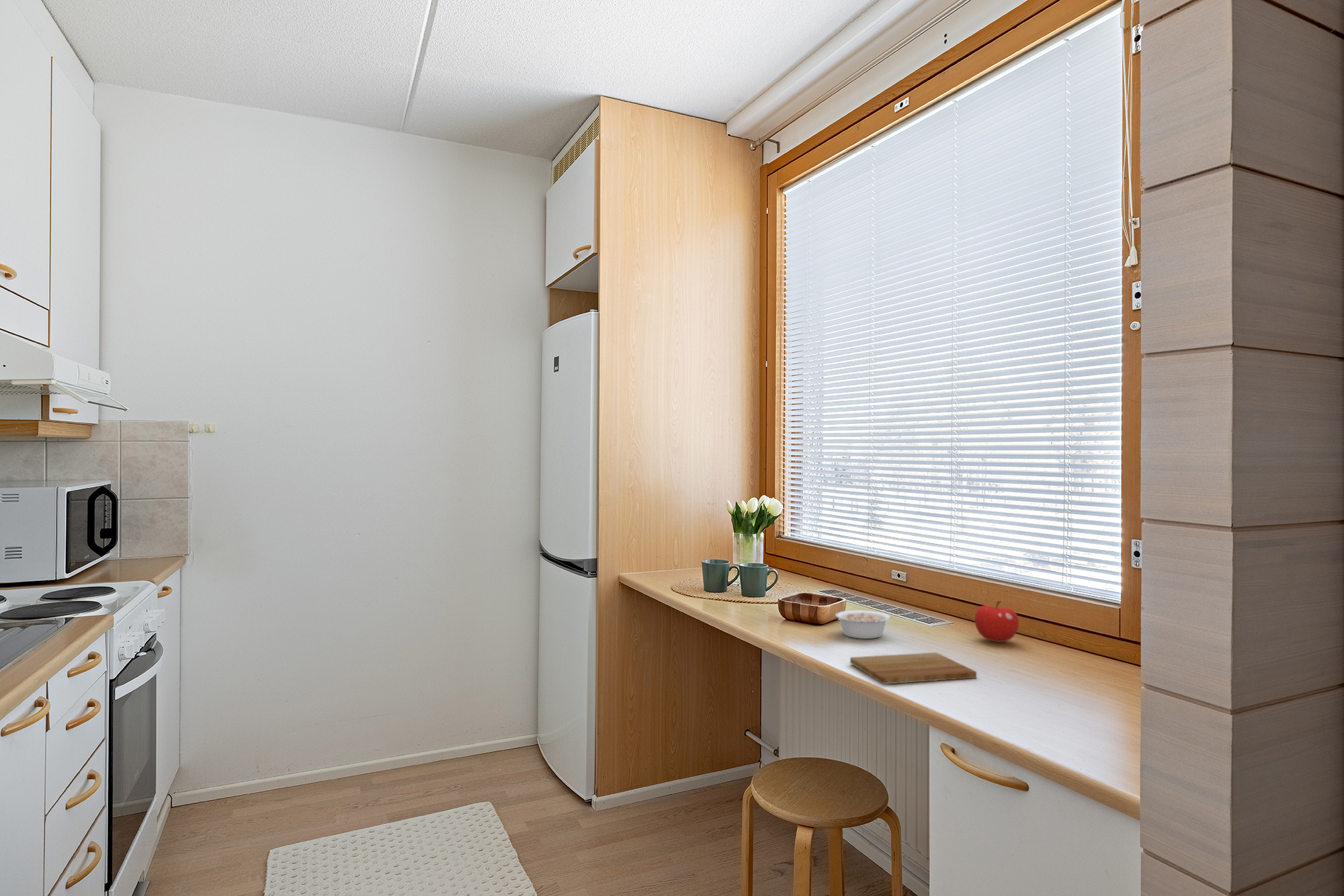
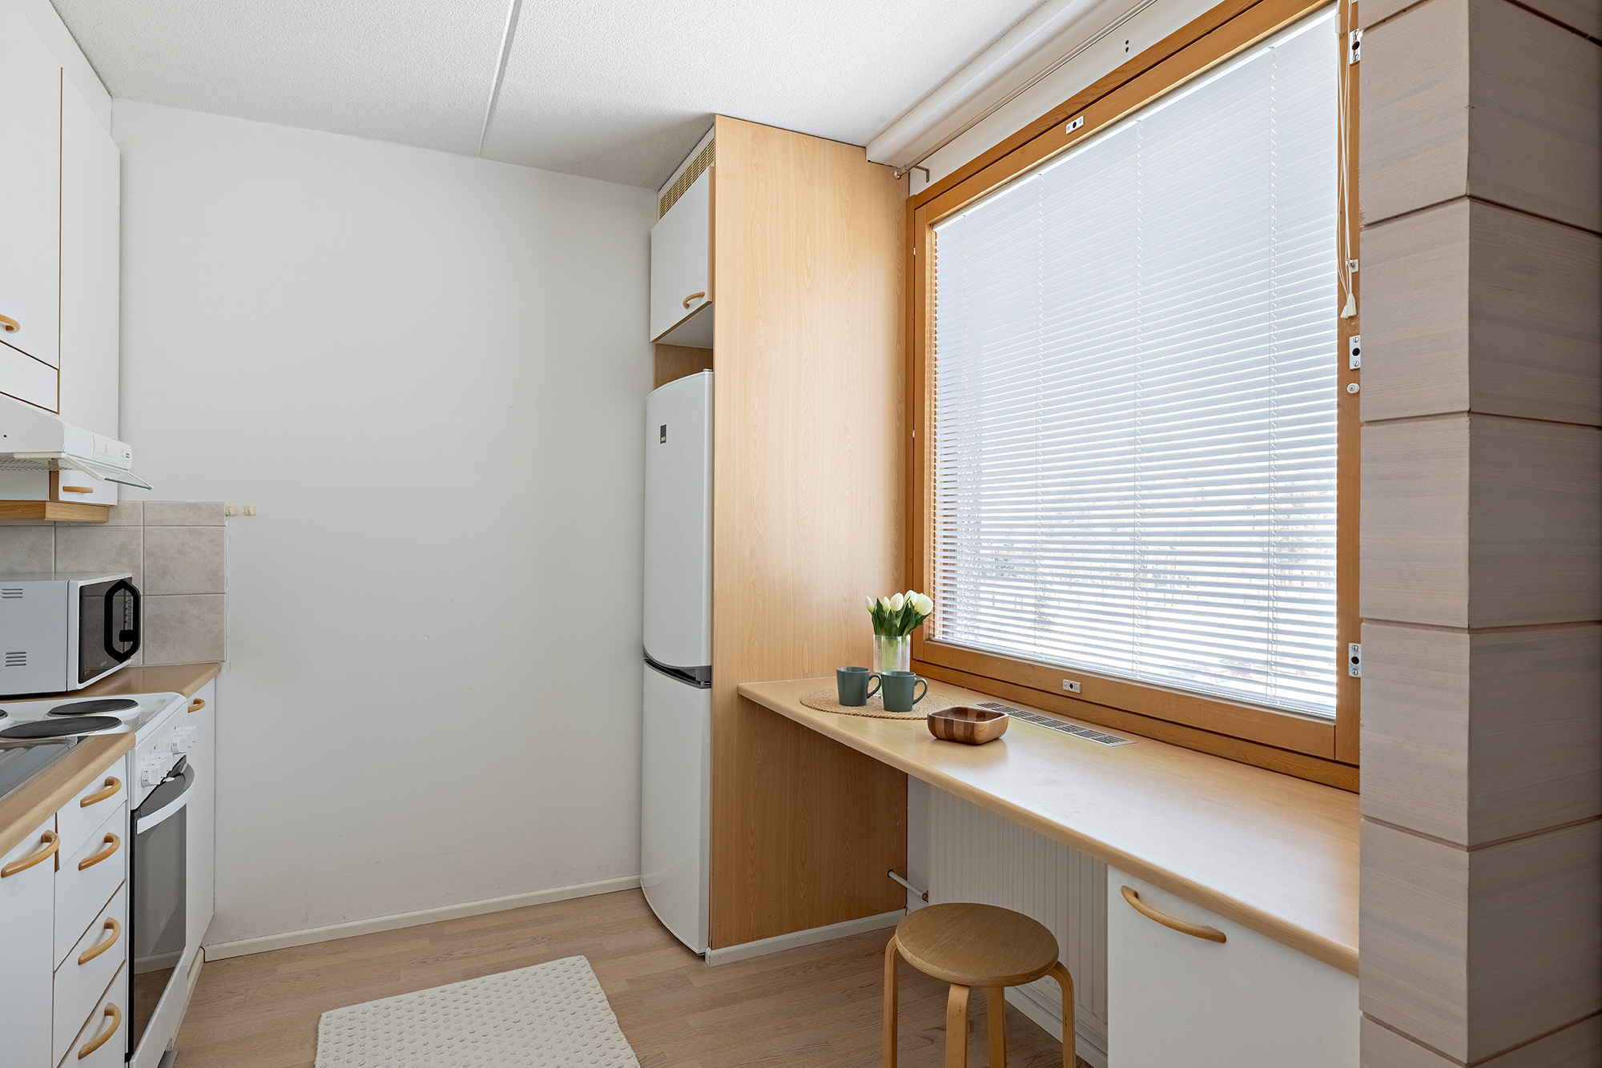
- fruit (996, 621)
- cutting board (911, 667)
- legume (864, 623)
